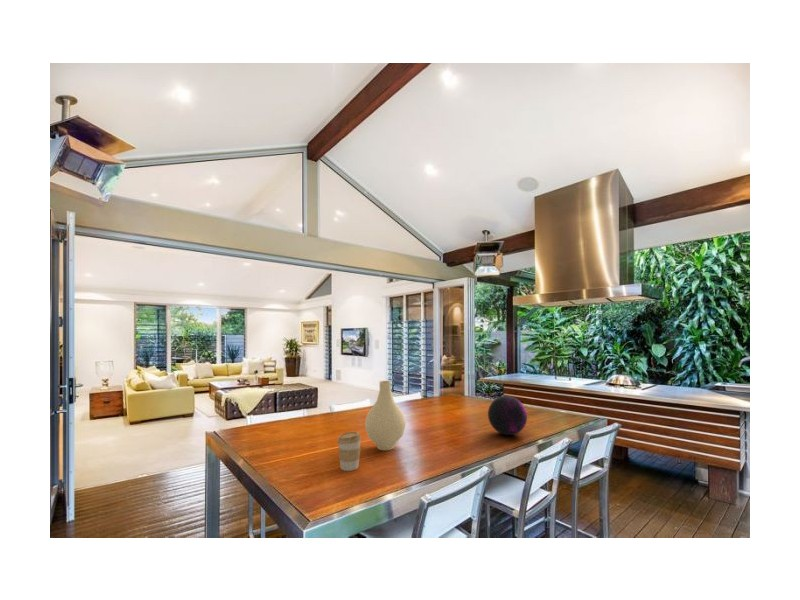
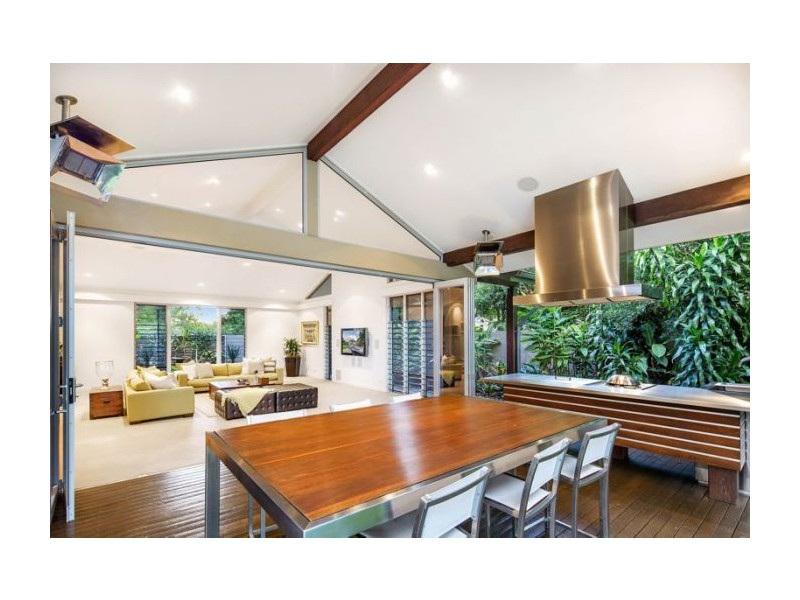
- coffee cup (349, 450)
- vase (385, 414)
- decorative orb (507, 415)
